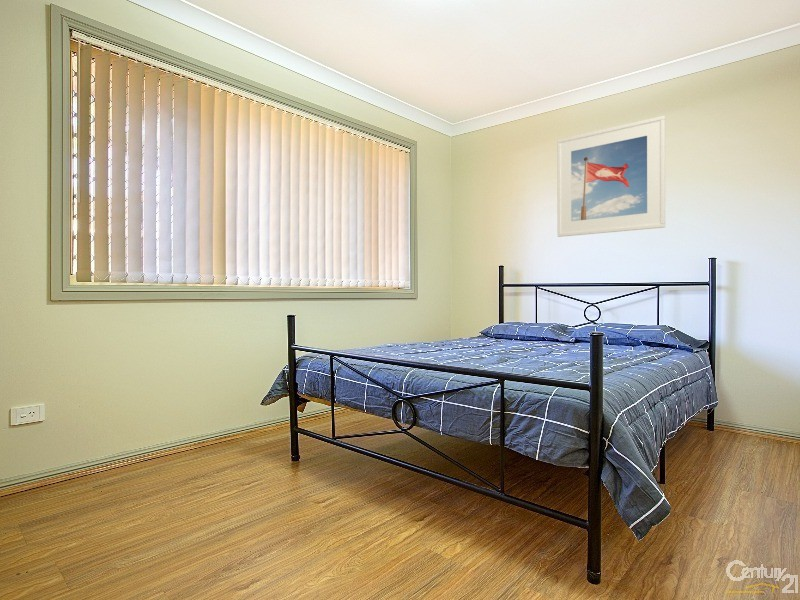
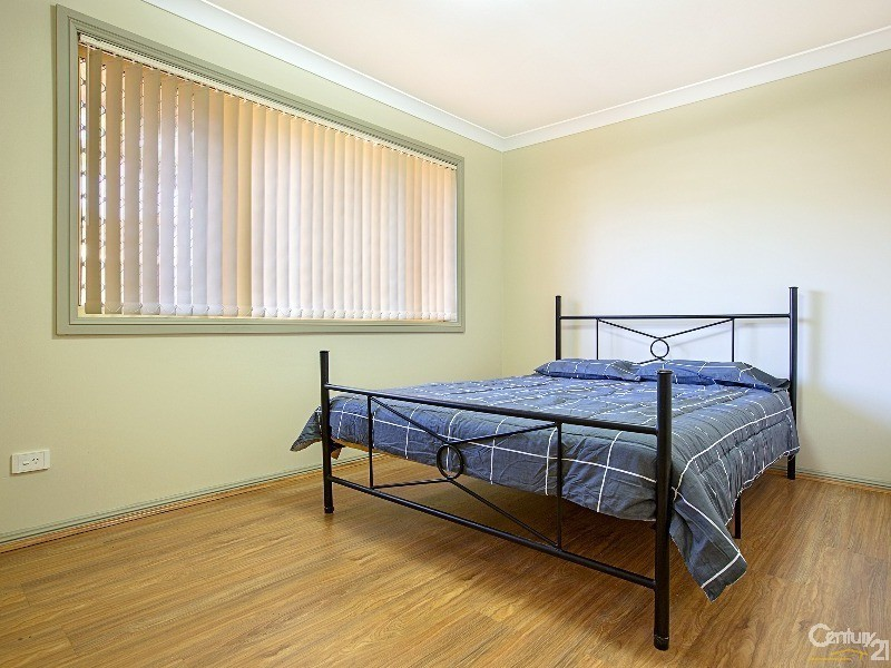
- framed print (607, 180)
